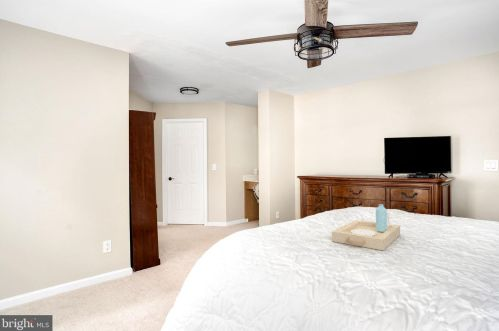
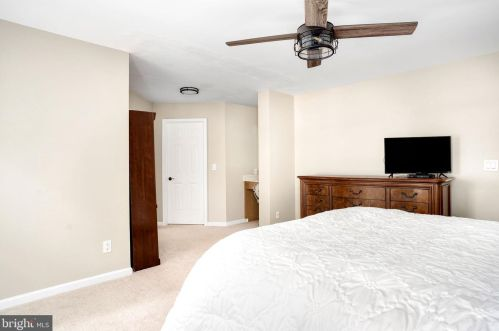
- serving tray (366, 221)
